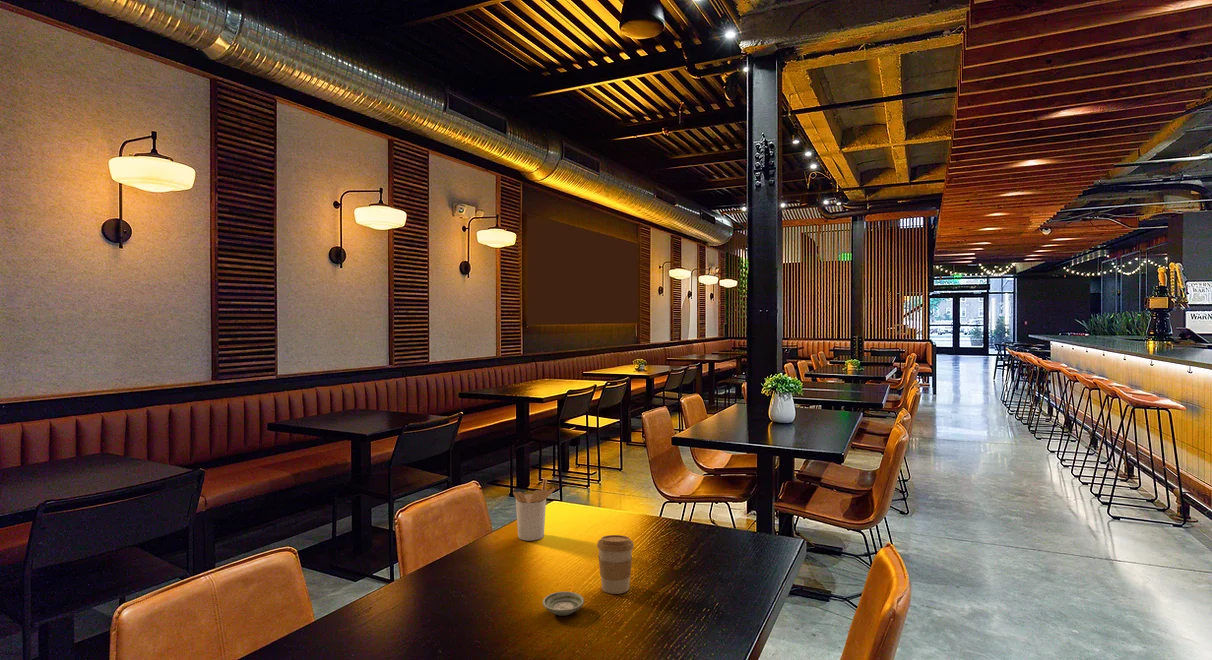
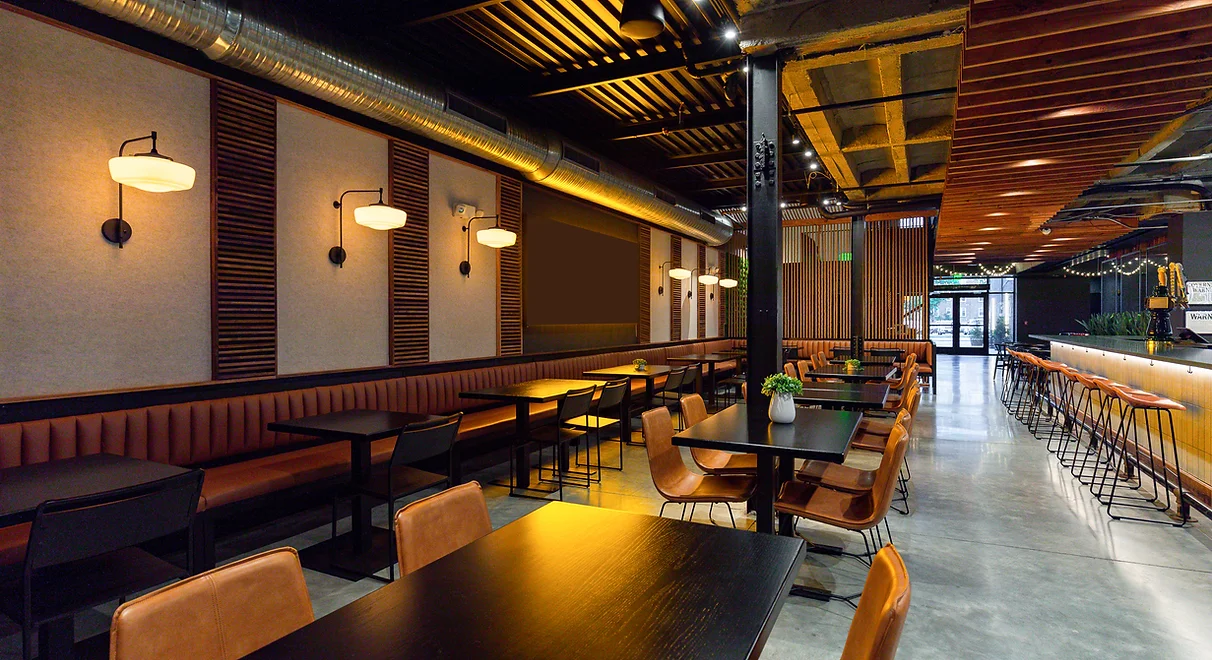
- saucer (563, 605)
- utensil holder (535, 510)
- coffee cup (615, 562)
